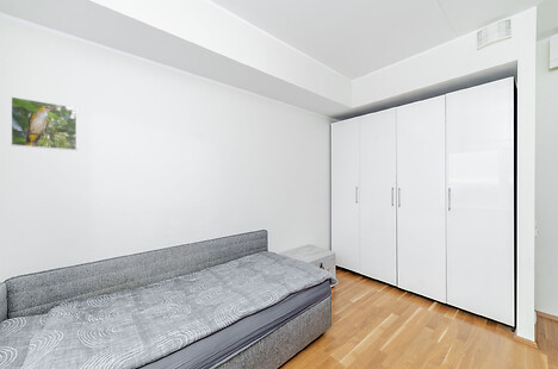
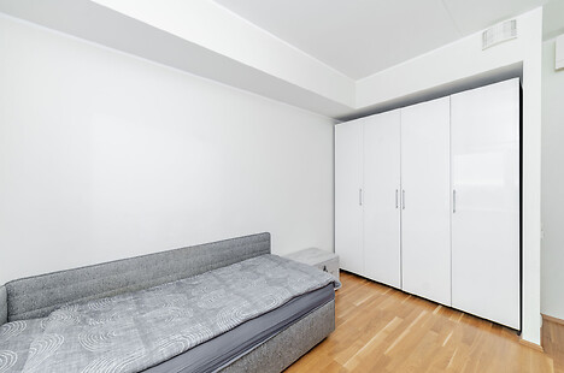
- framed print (45, 125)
